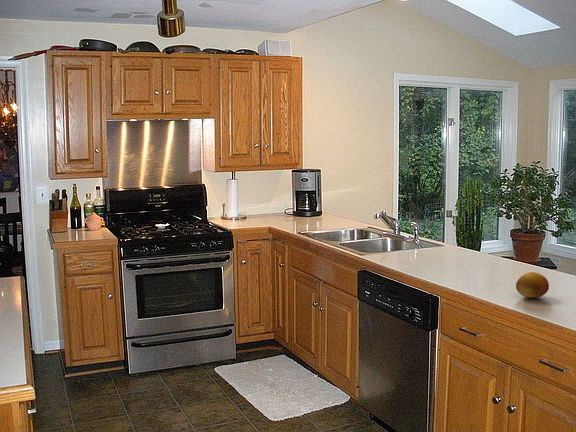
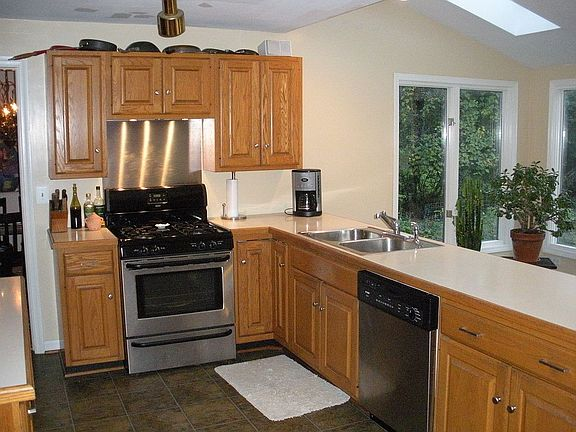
- fruit (531, 284)
